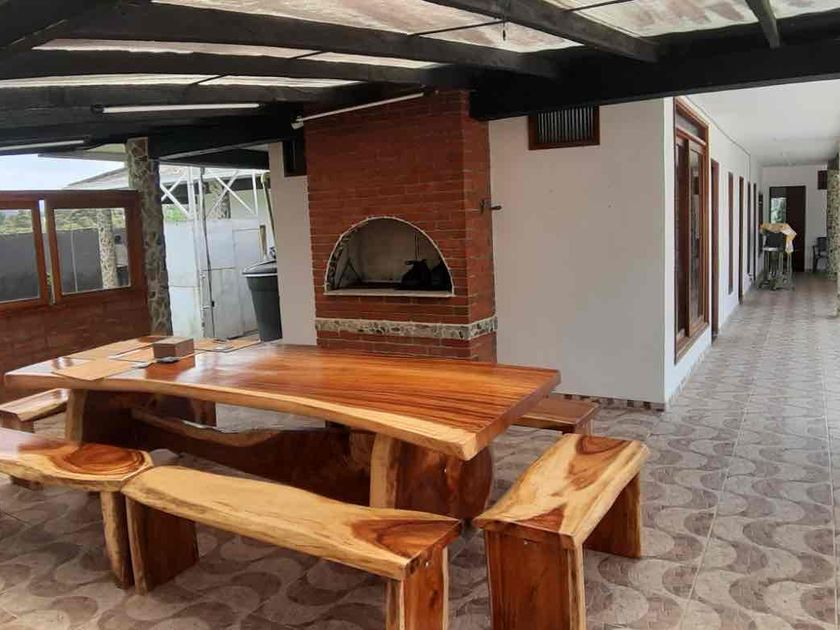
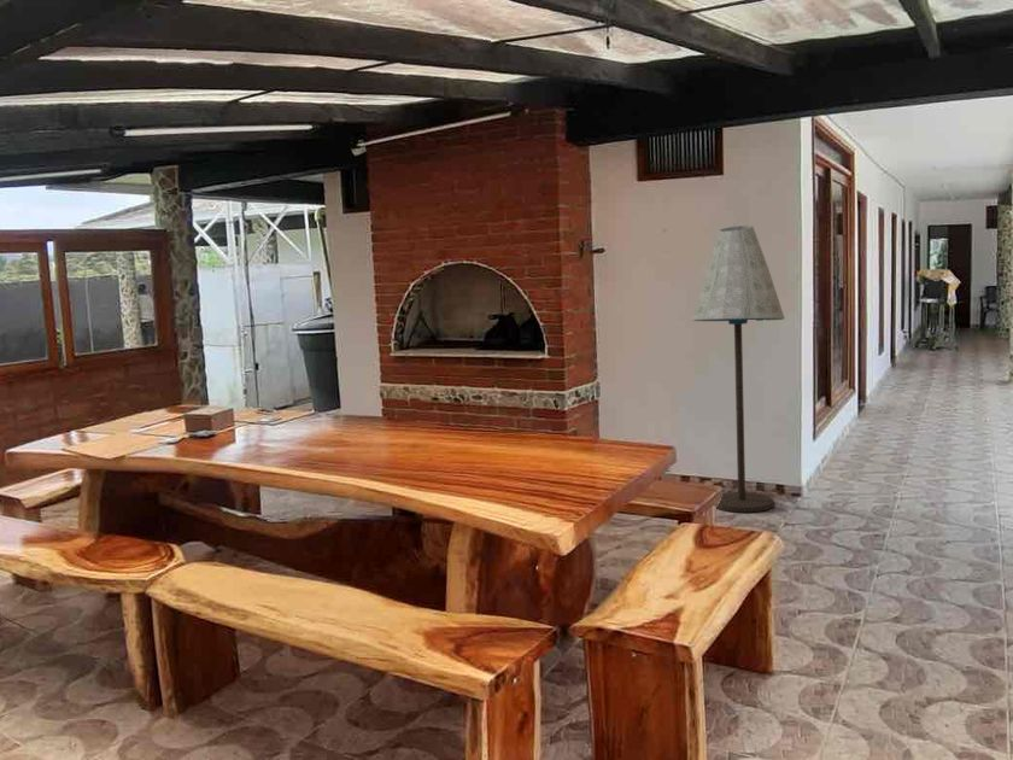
+ floor lamp (738, 367)
